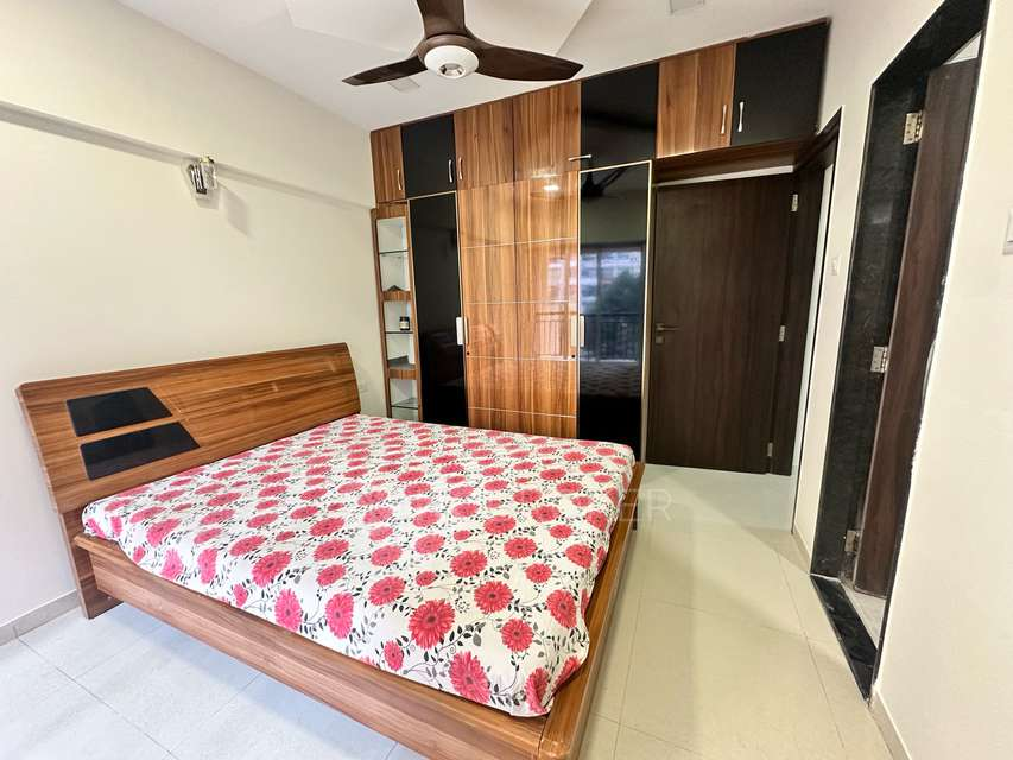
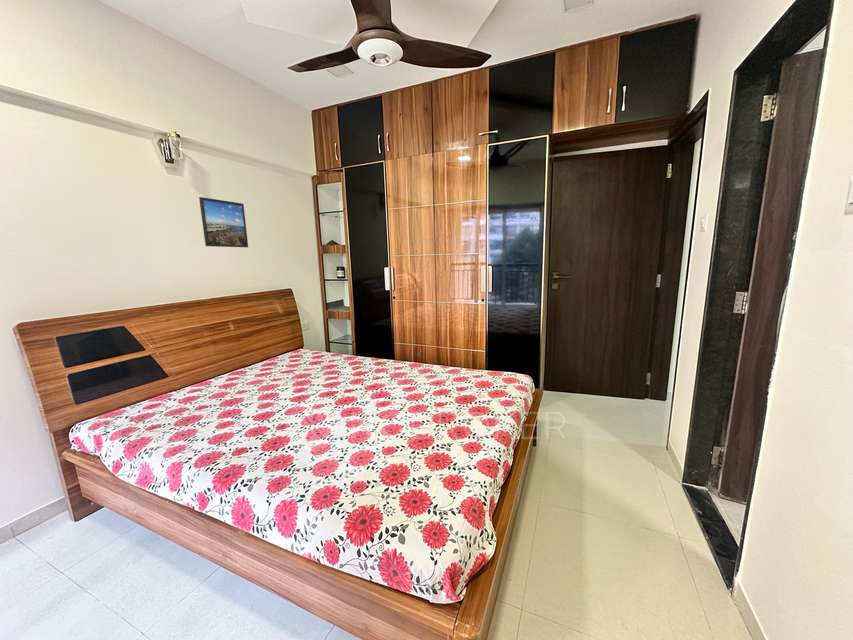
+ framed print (225, 223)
